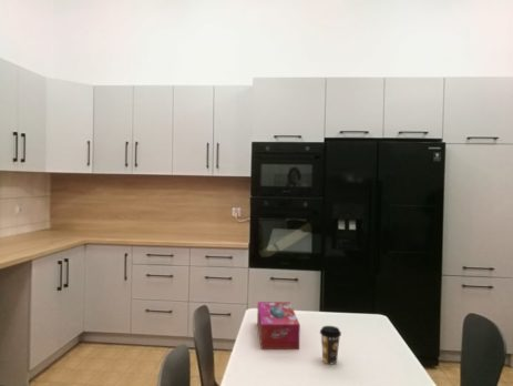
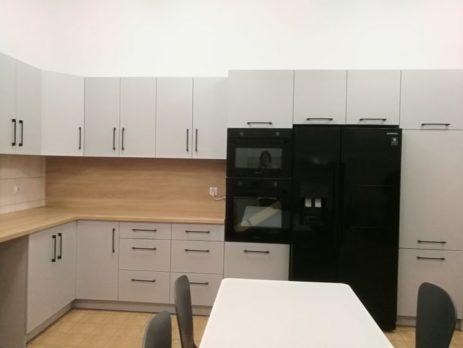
- coffee cup (329, 345)
- tissue box (276, 323)
